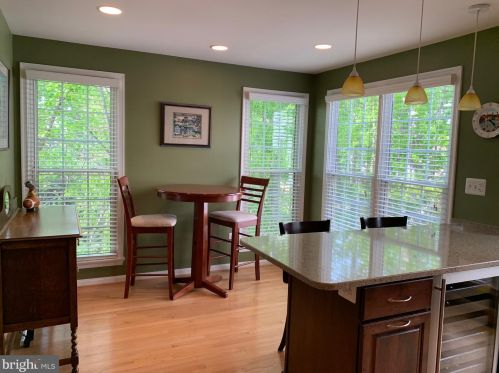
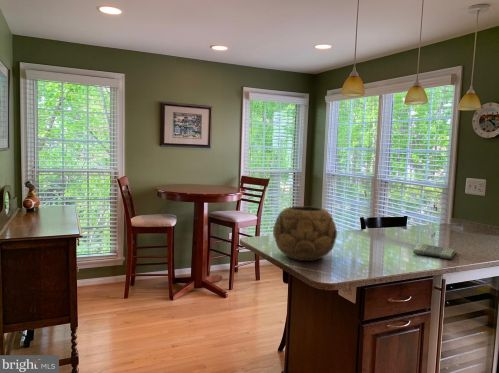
+ decorative bowl (304, 232)
+ dish towel (434, 250)
